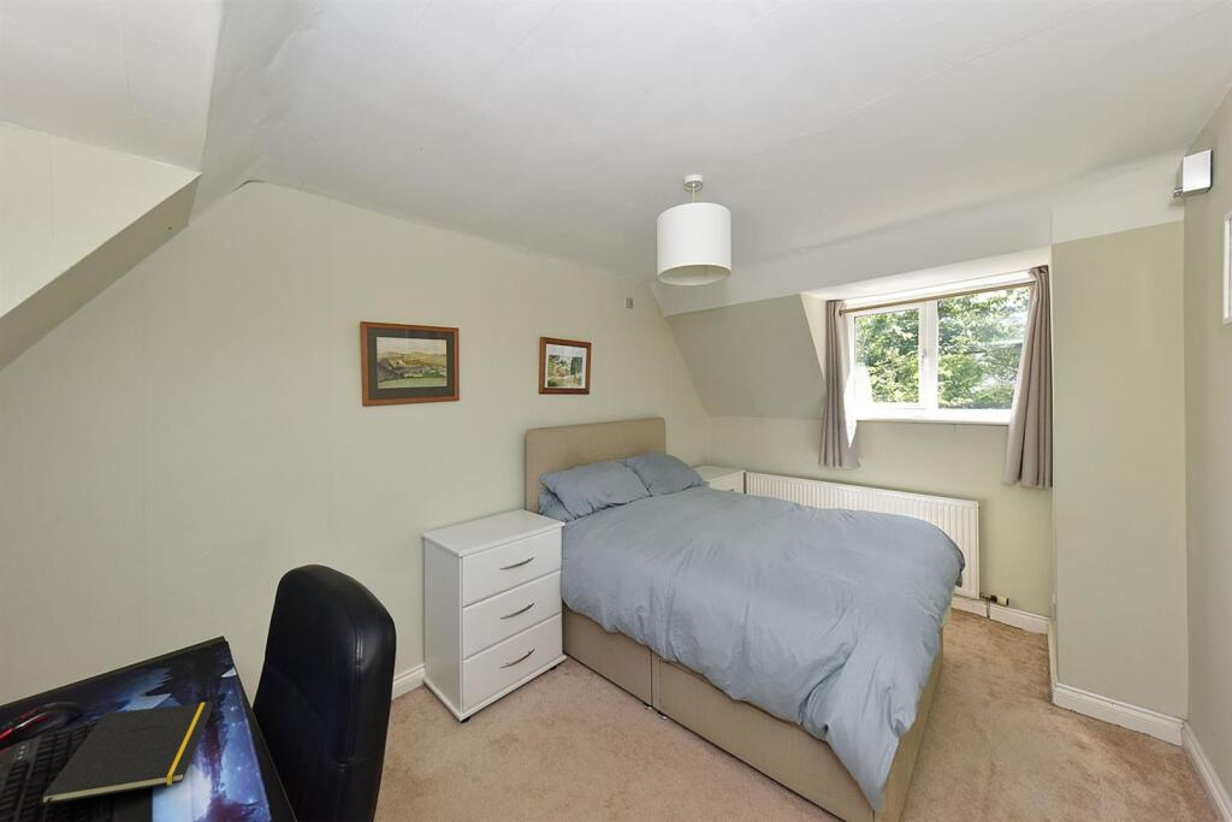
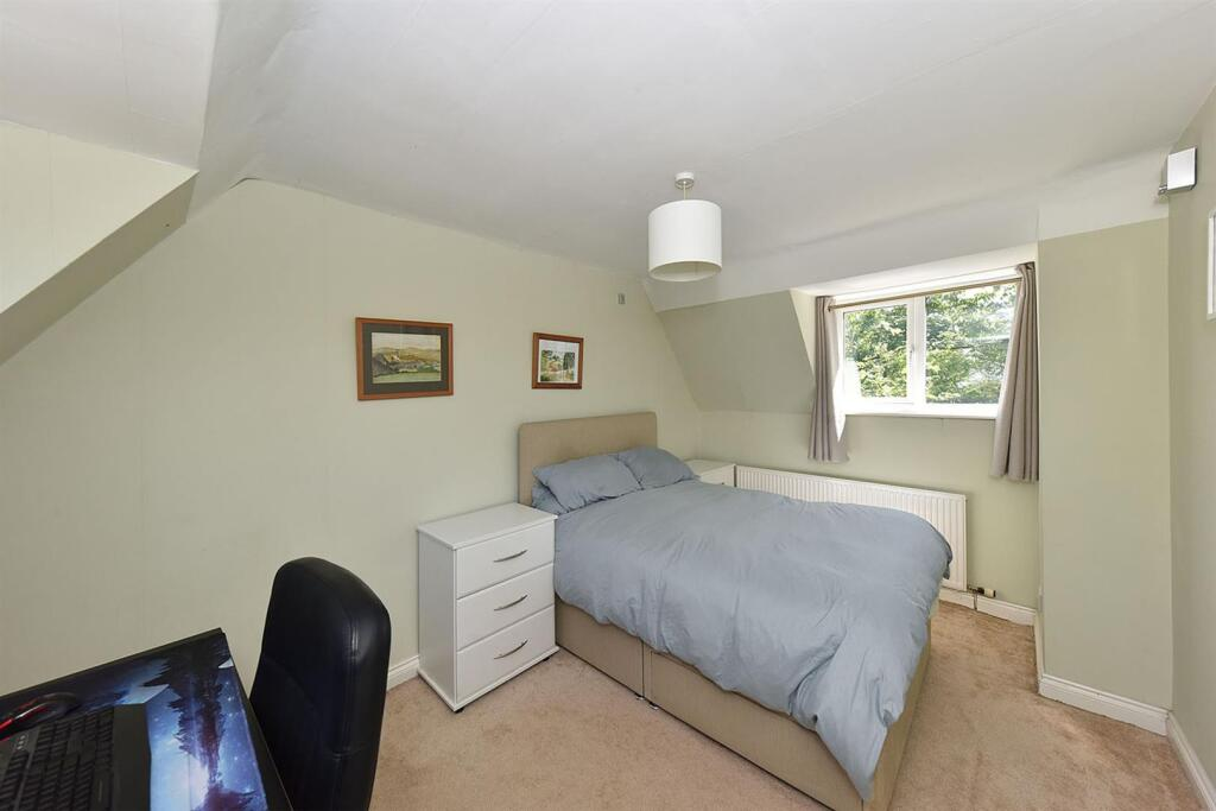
- notepad (141, 745)
